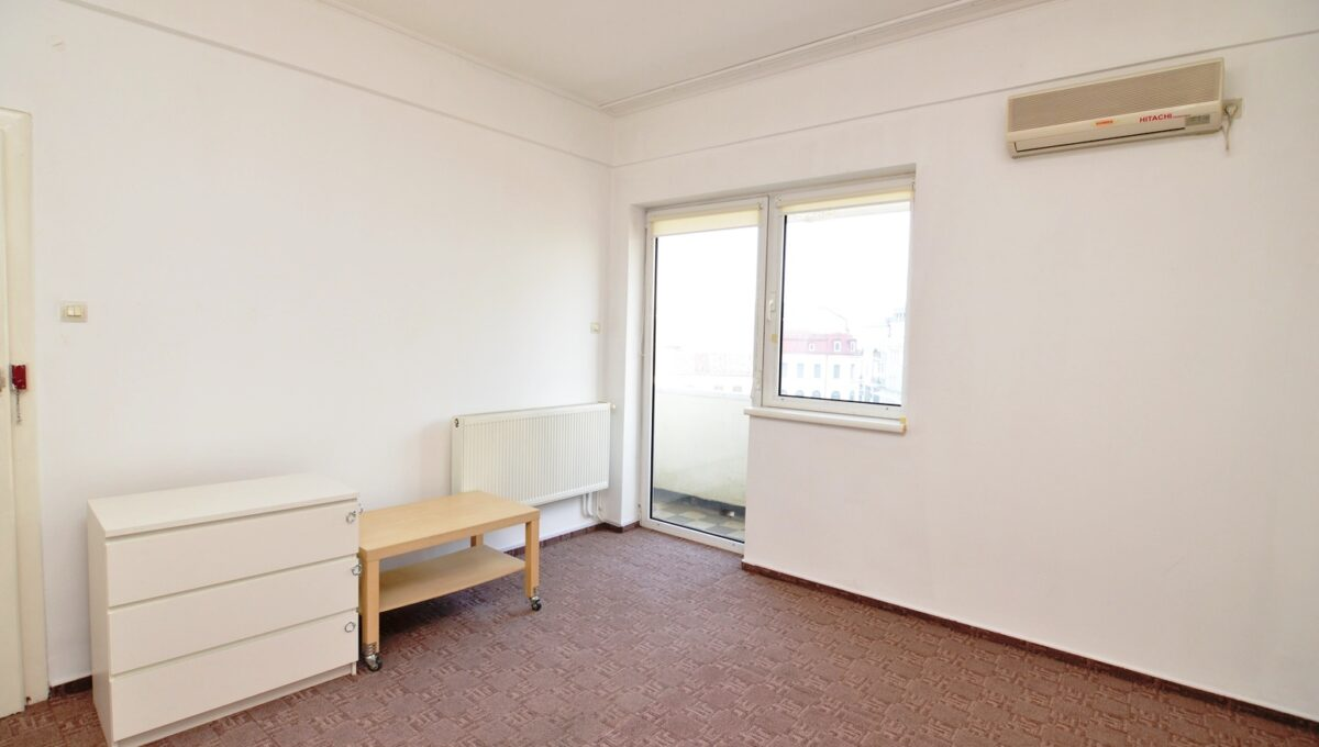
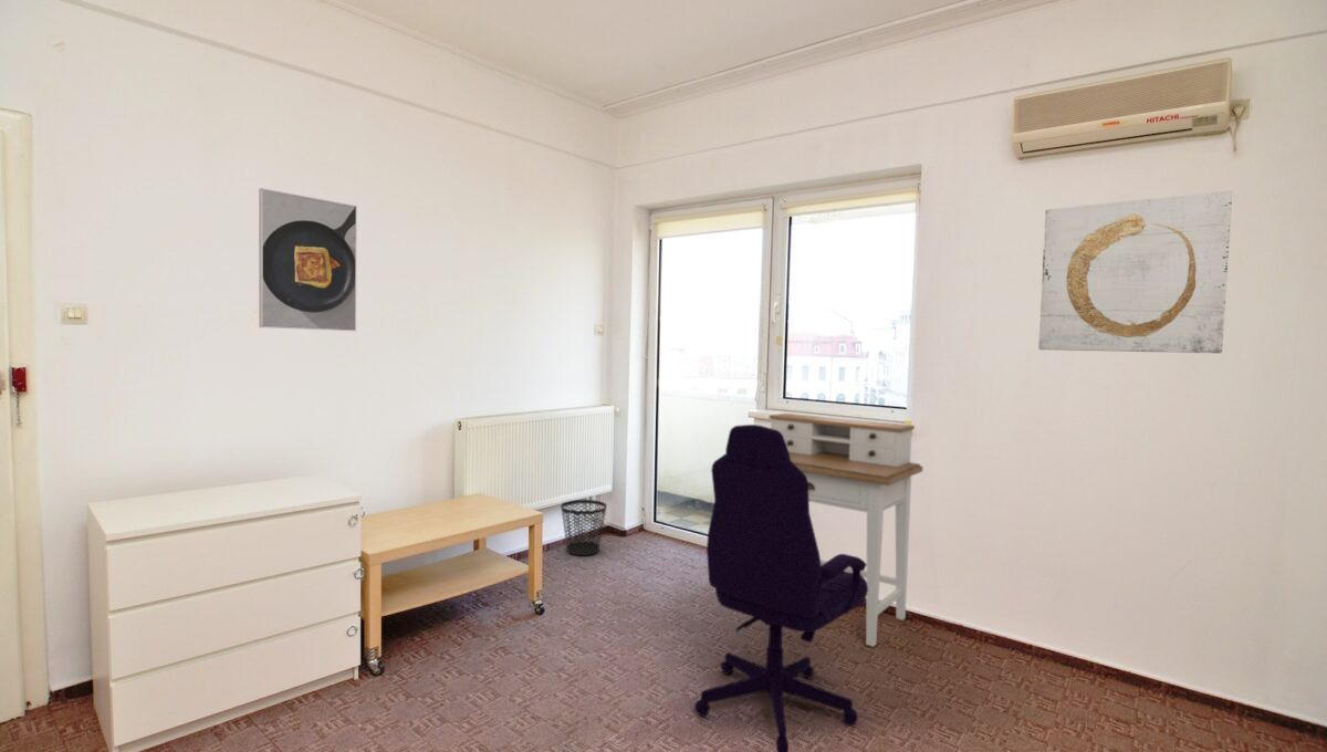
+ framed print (310, 263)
+ wastebasket (583, 529)
+ wall art (1128, 276)
+ office chair (783, 562)
+ desk (826, 504)
